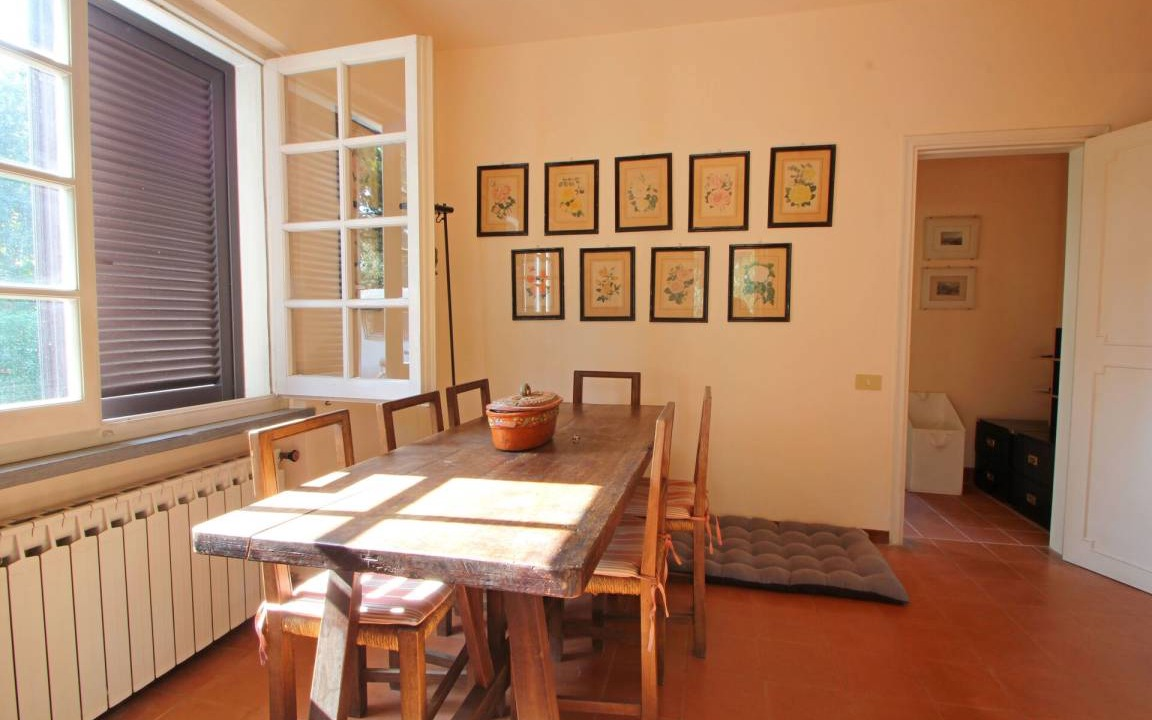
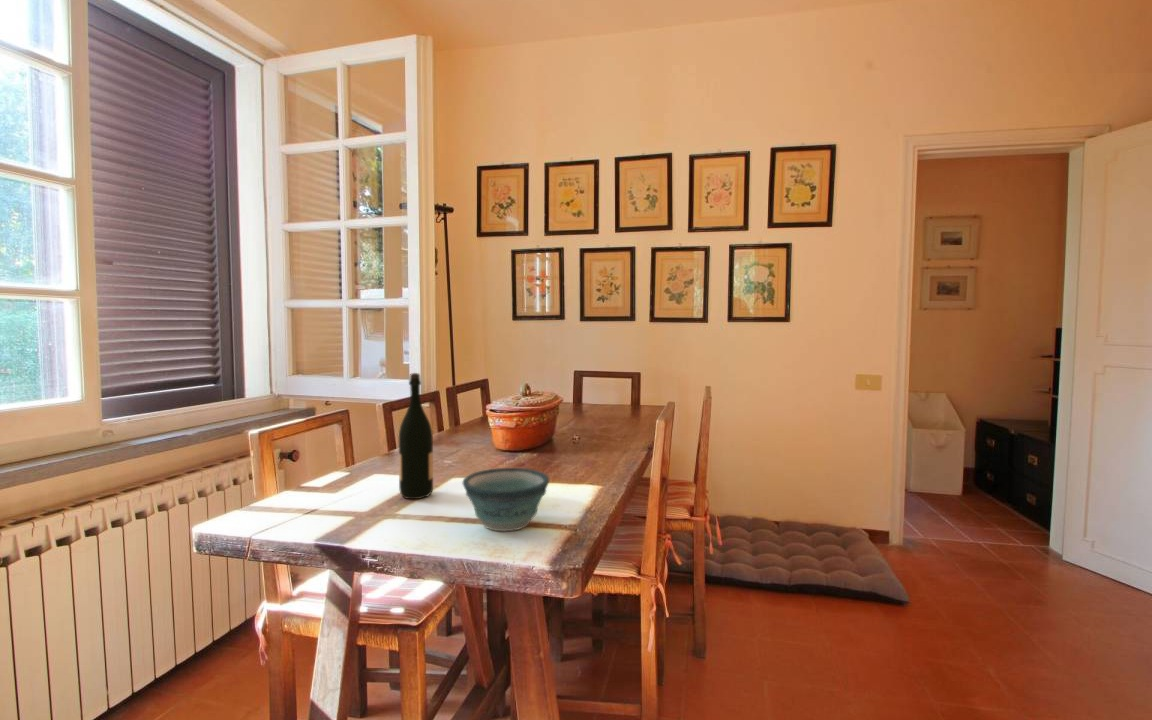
+ wine bottle (415, 434)
+ bowl (506, 500)
